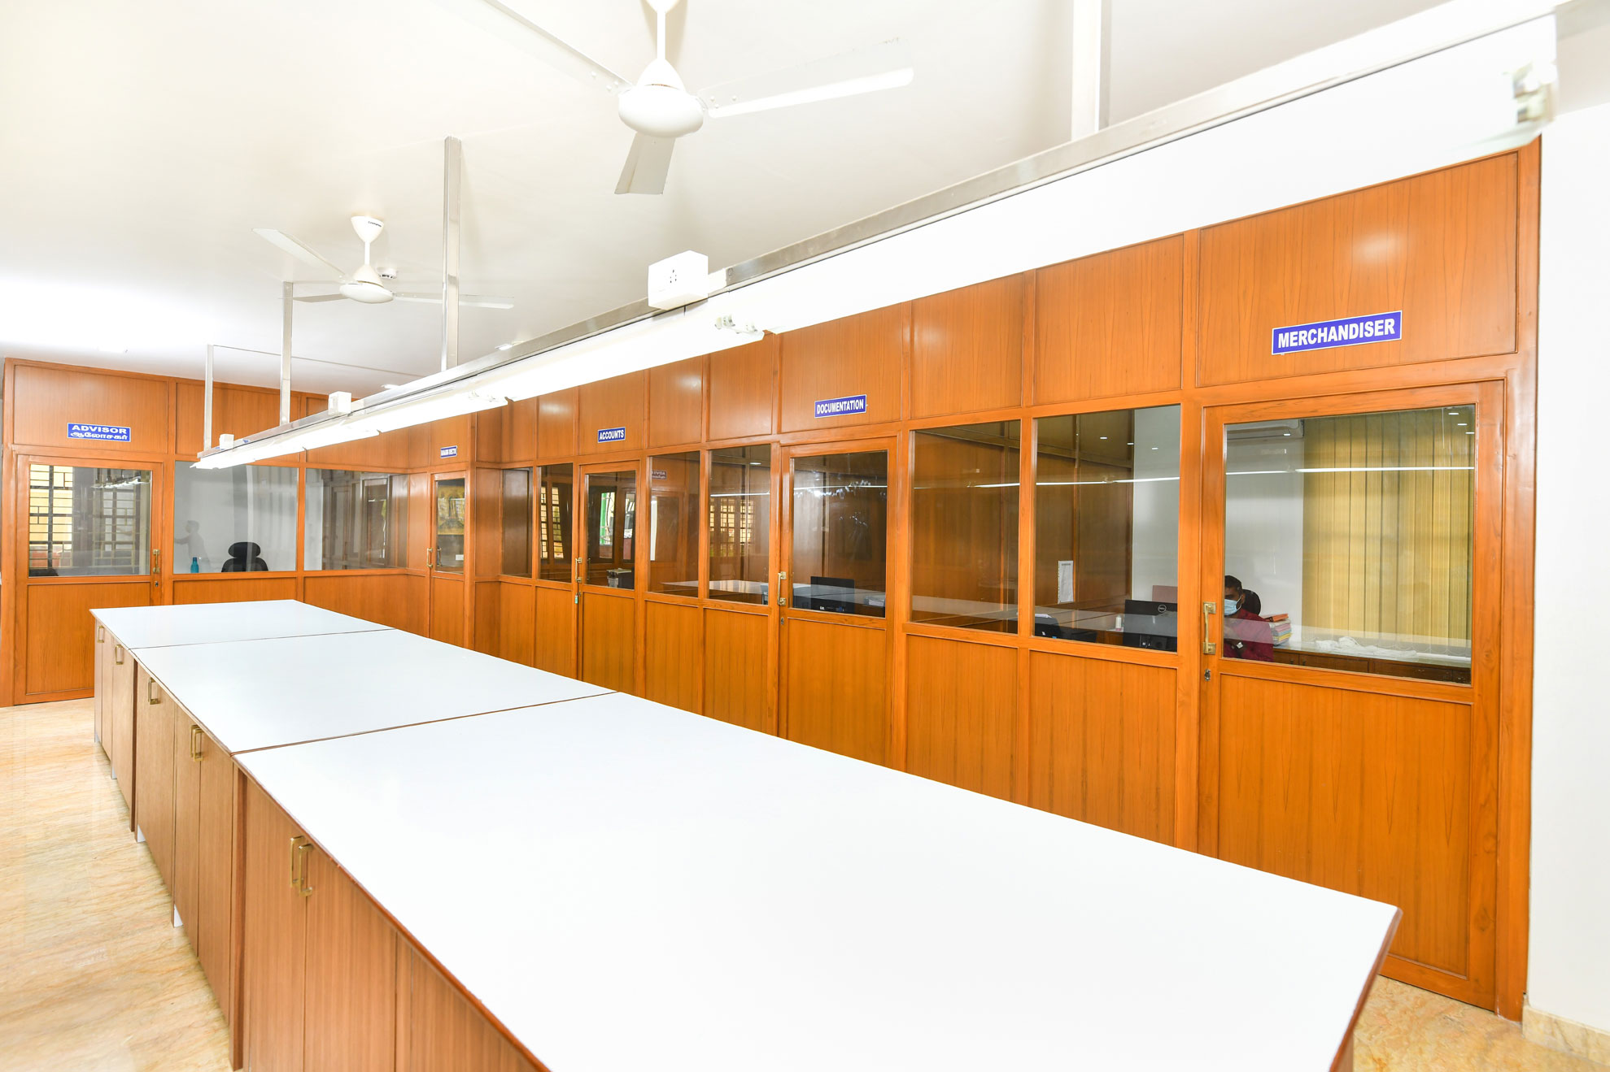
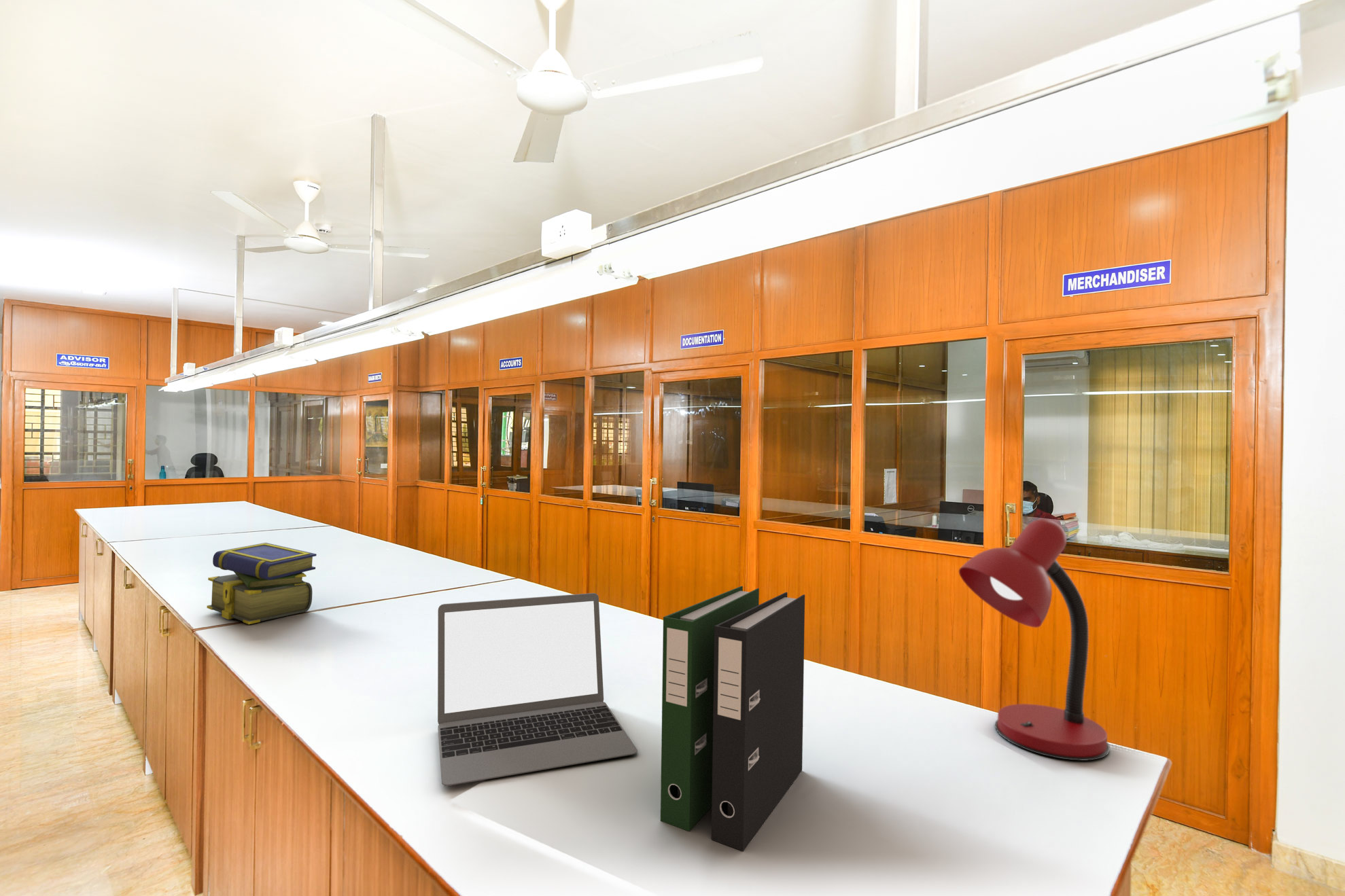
+ binder (741, 700)
+ stack of books (264, 579)
+ desk lamp (1032, 626)
+ laptop (532, 675)
